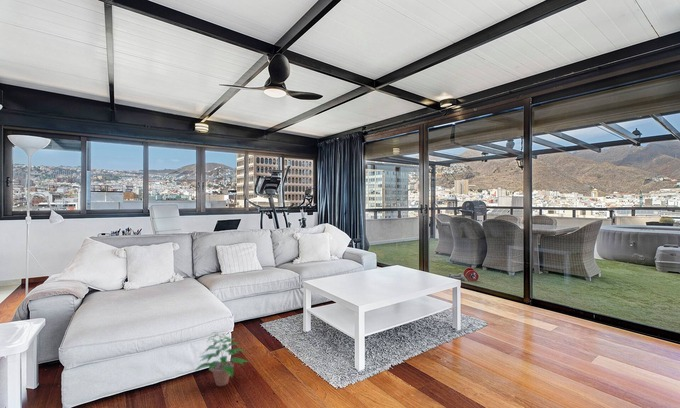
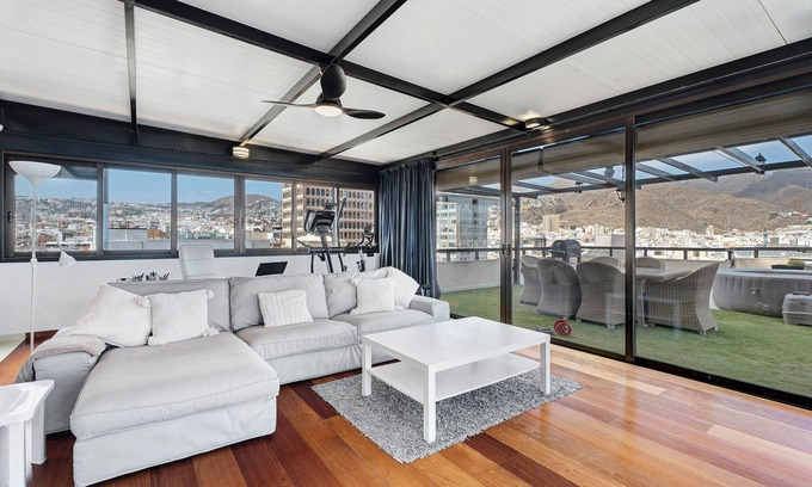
- potted plant (223, 357)
